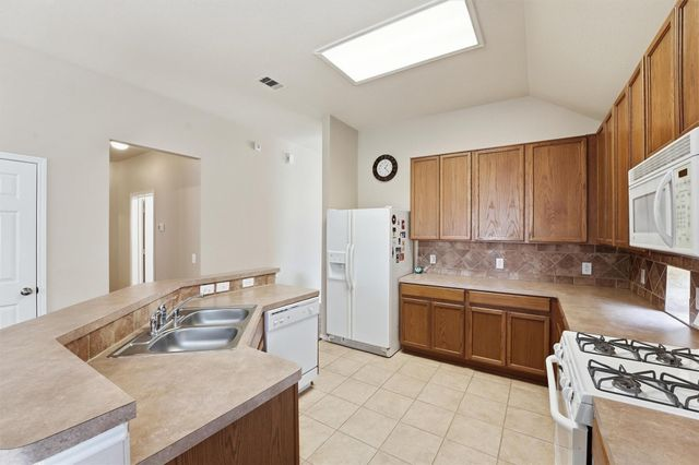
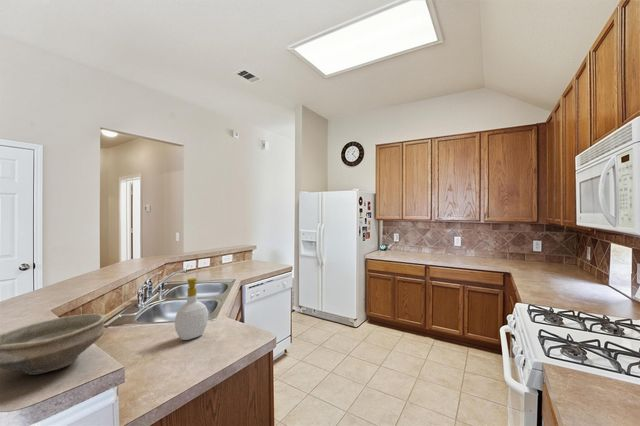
+ bowl (50, 346)
+ soap bottle (192, 307)
